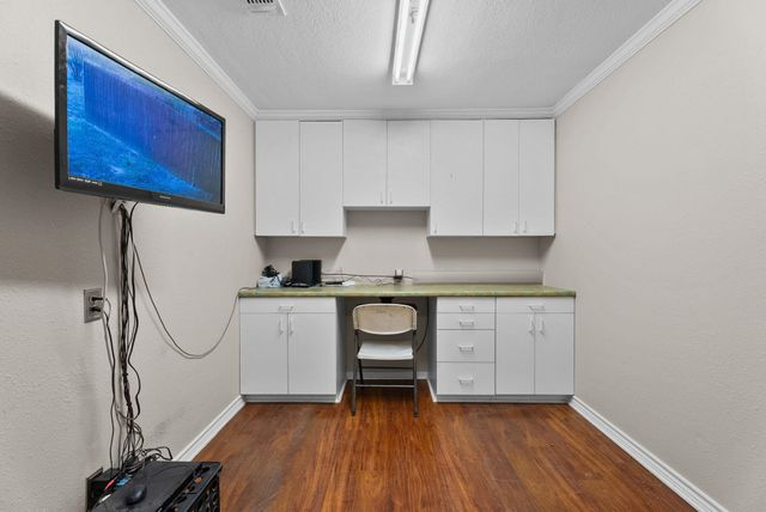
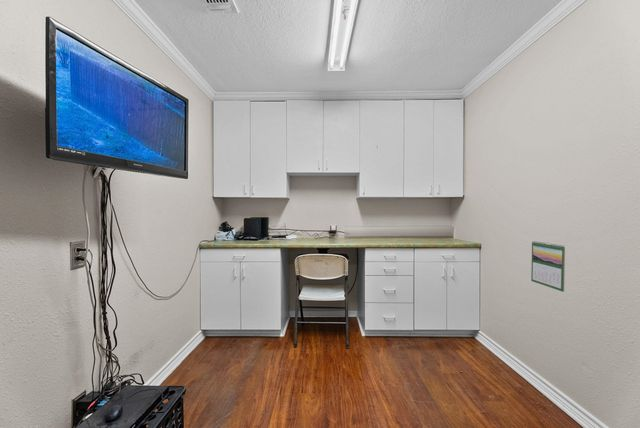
+ calendar (546, 264)
